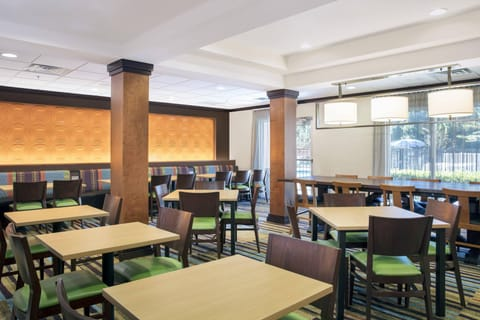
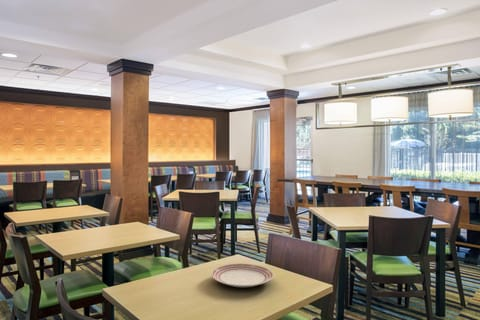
+ dinner plate (242, 276)
